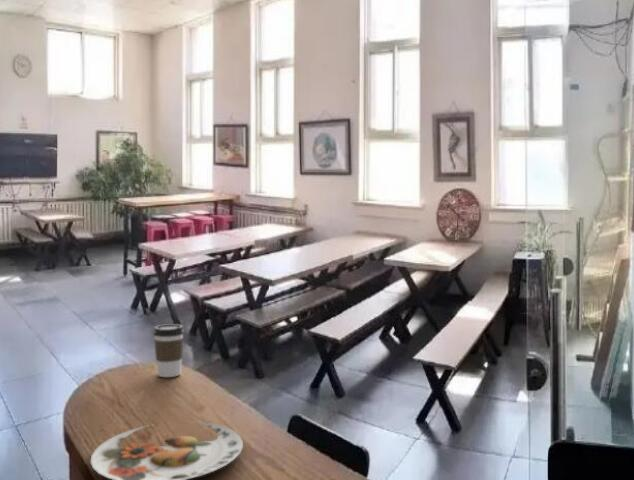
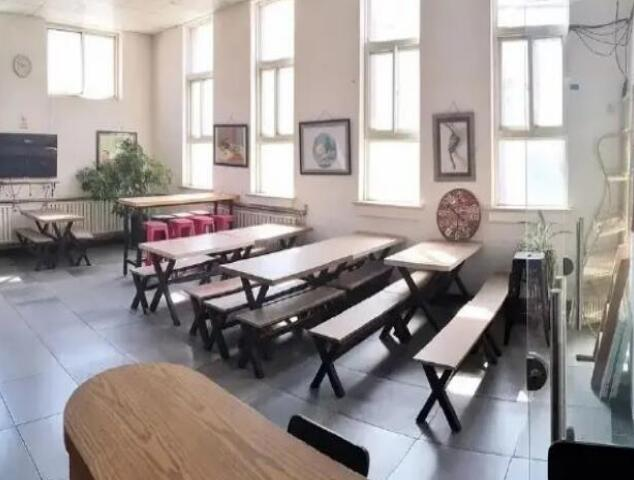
- coffee cup (169, 350)
- plate (169, 451)
